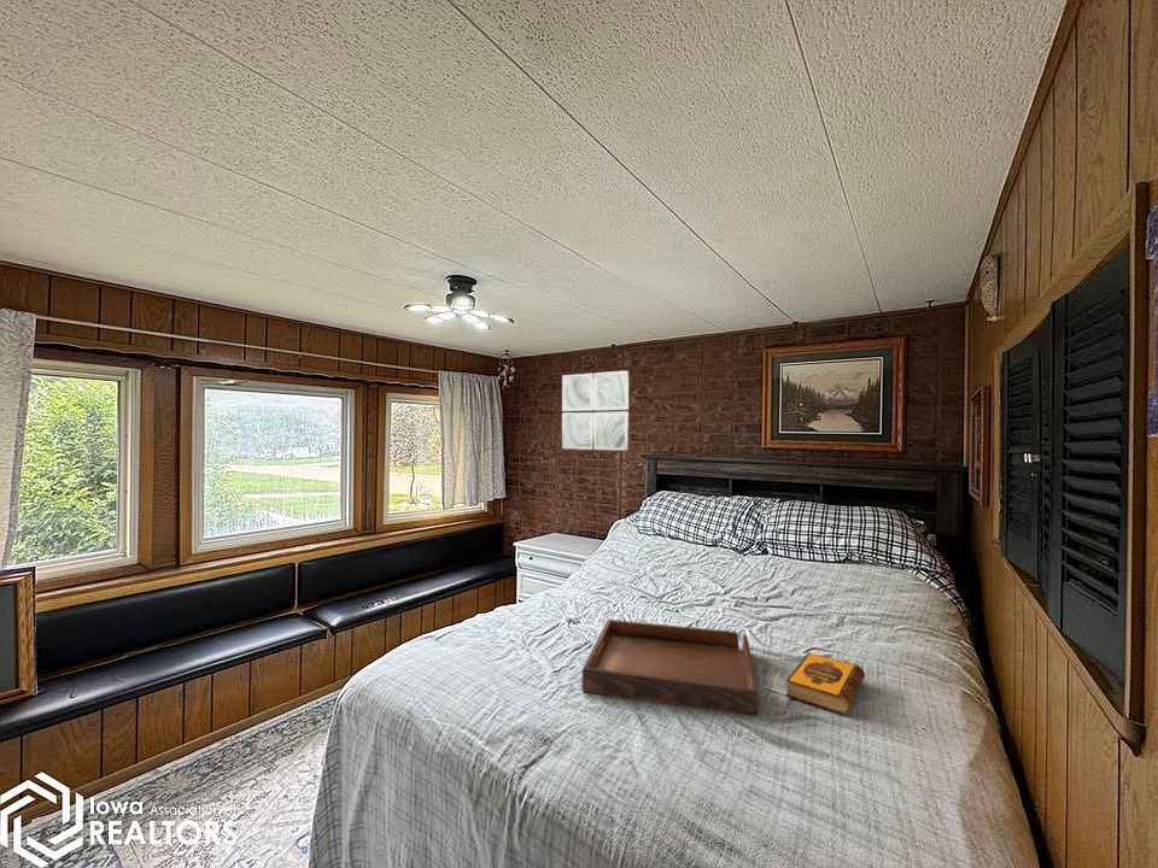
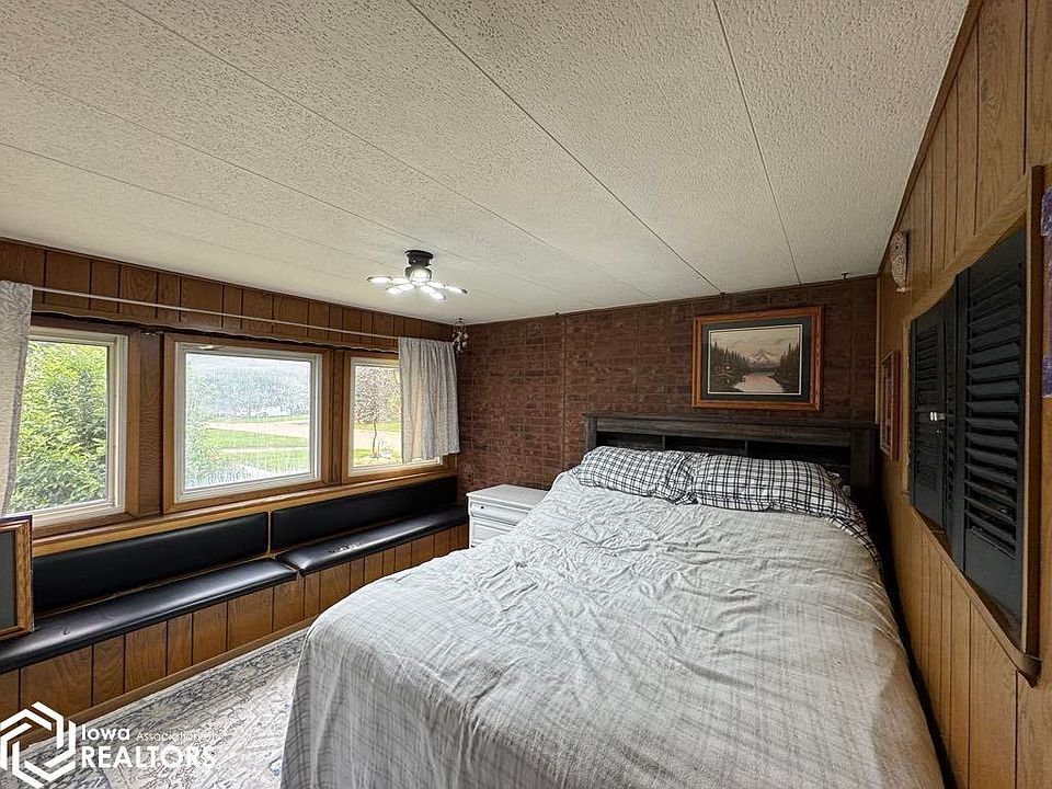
- hardback book (826, 681)
- serving tray (671, 659)
- wall art (593, 412)
